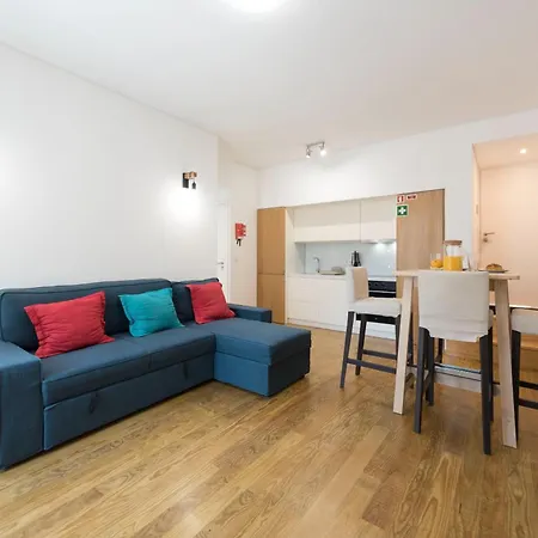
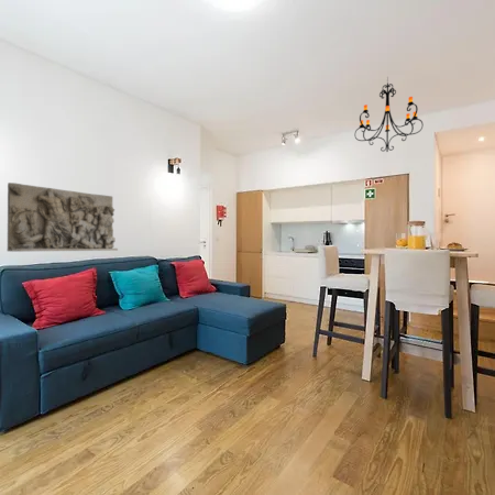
+ relief sculpture (68, 220)
+ chandelier (387, 113)
